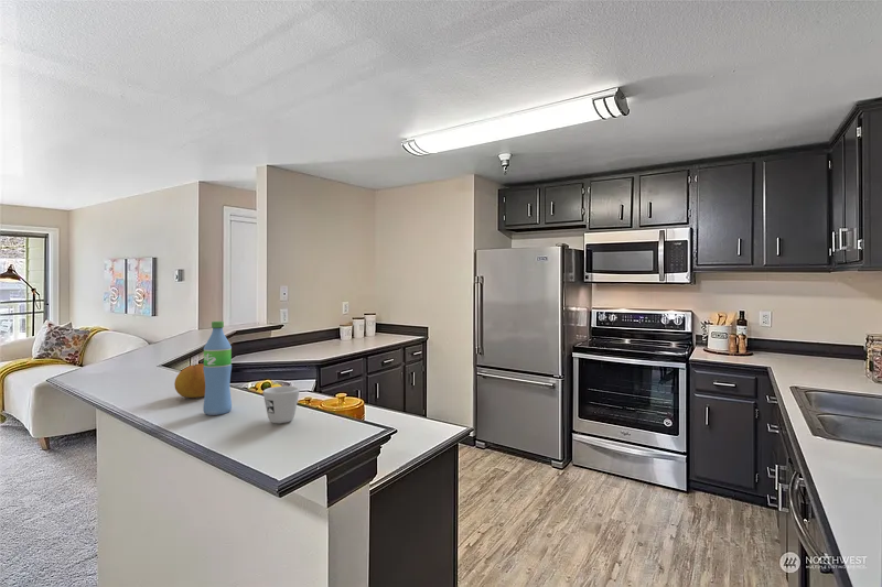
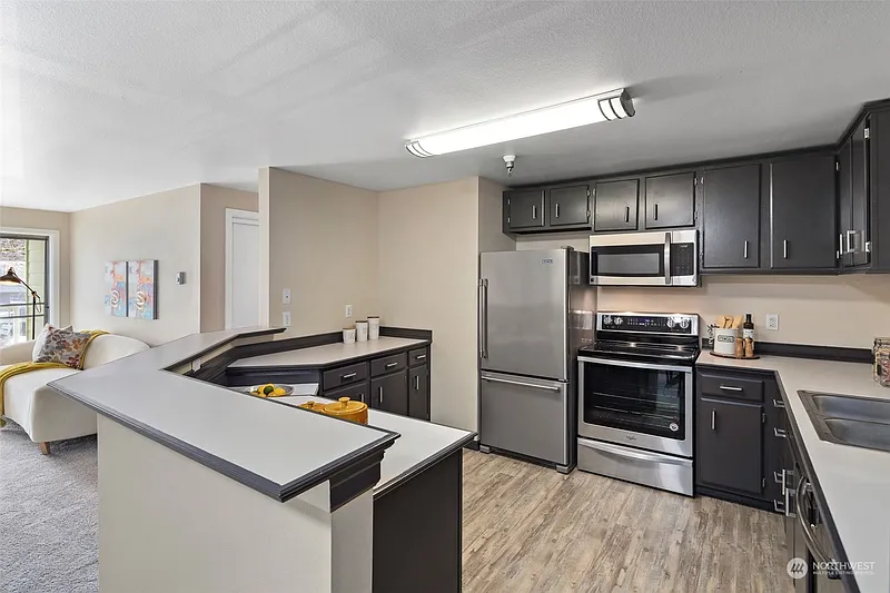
- mug (278, 404)
- fruit (196, 379)
- water bottle (217, 367)
